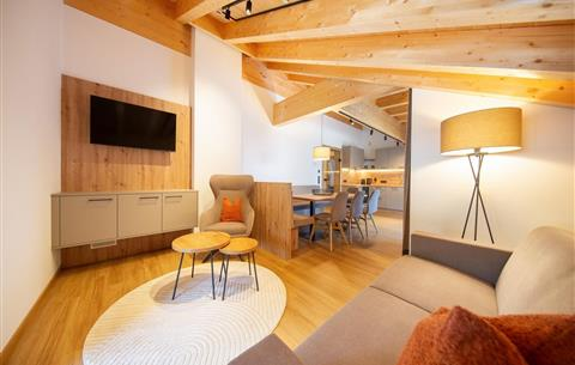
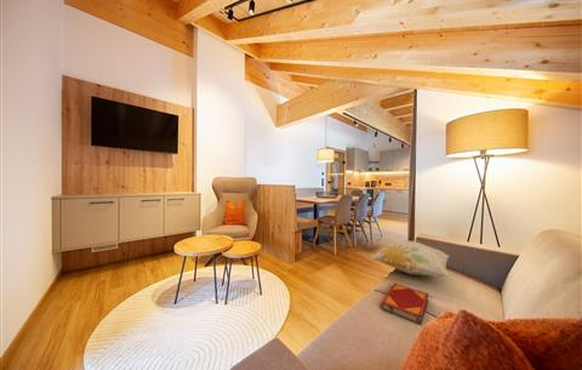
+ decorative pillow (410, 256)
+ hardback book (405, 301)
